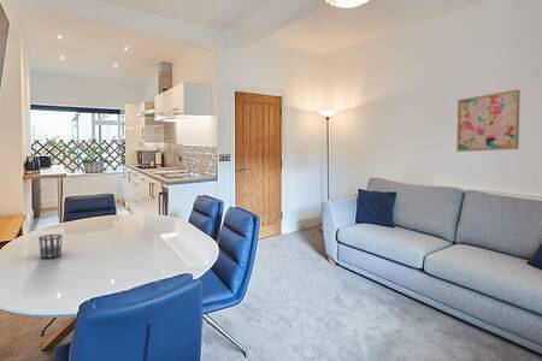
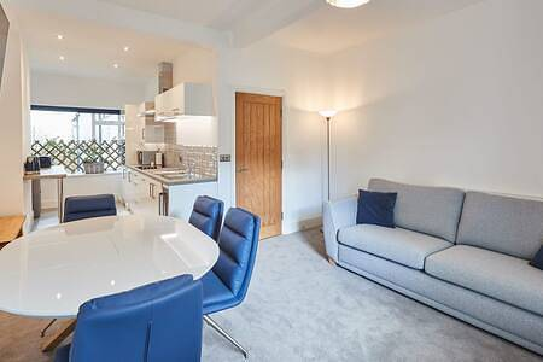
- cup (51, 245)
- wall art (485, 123)
